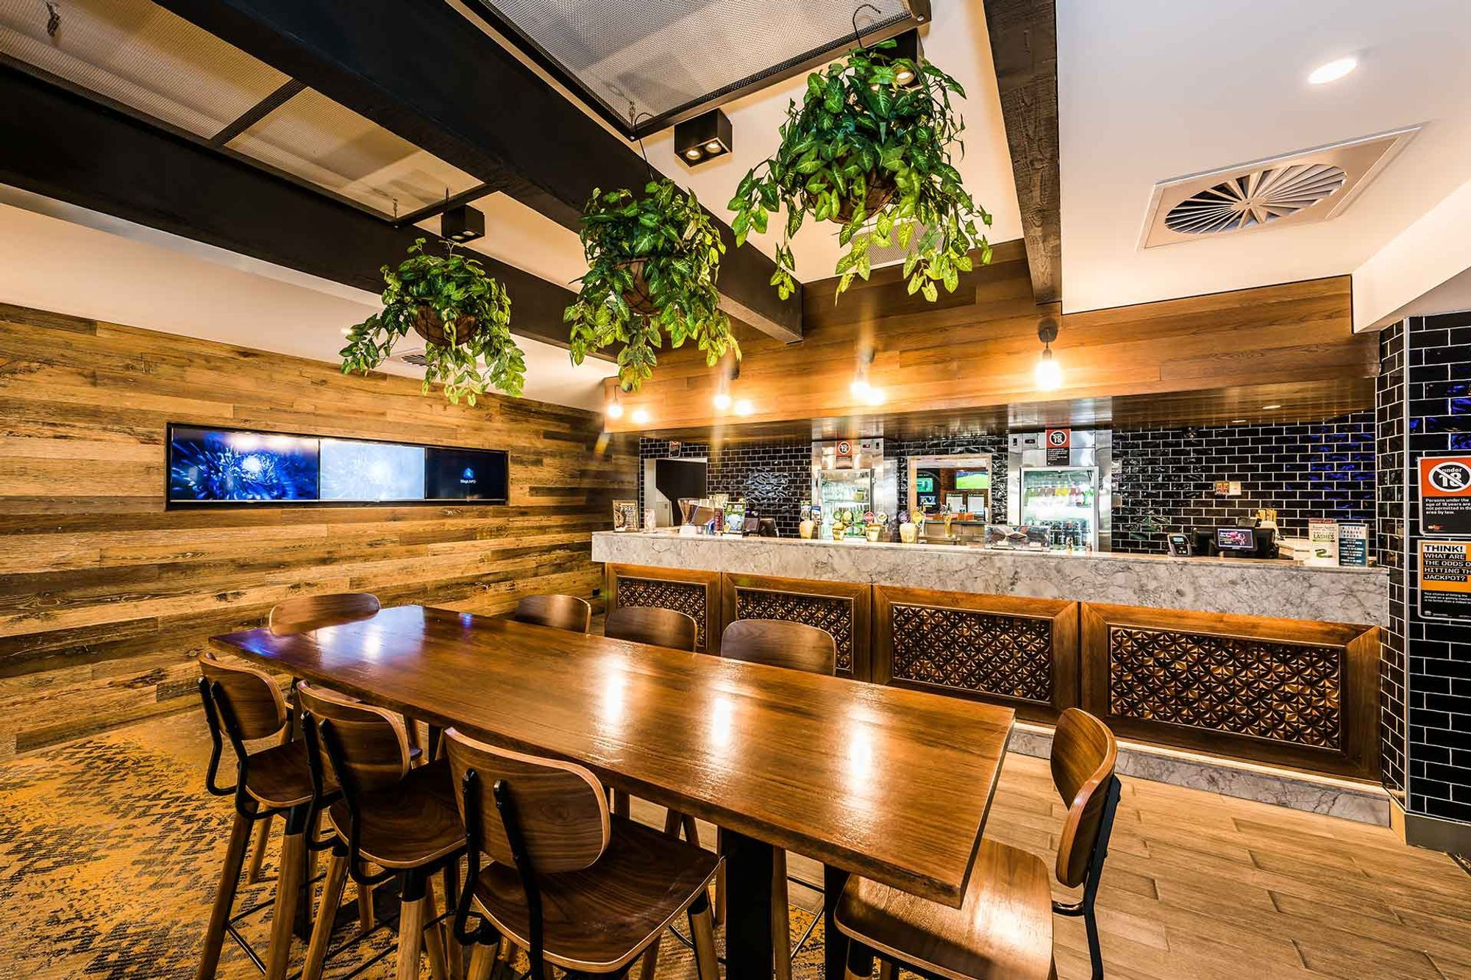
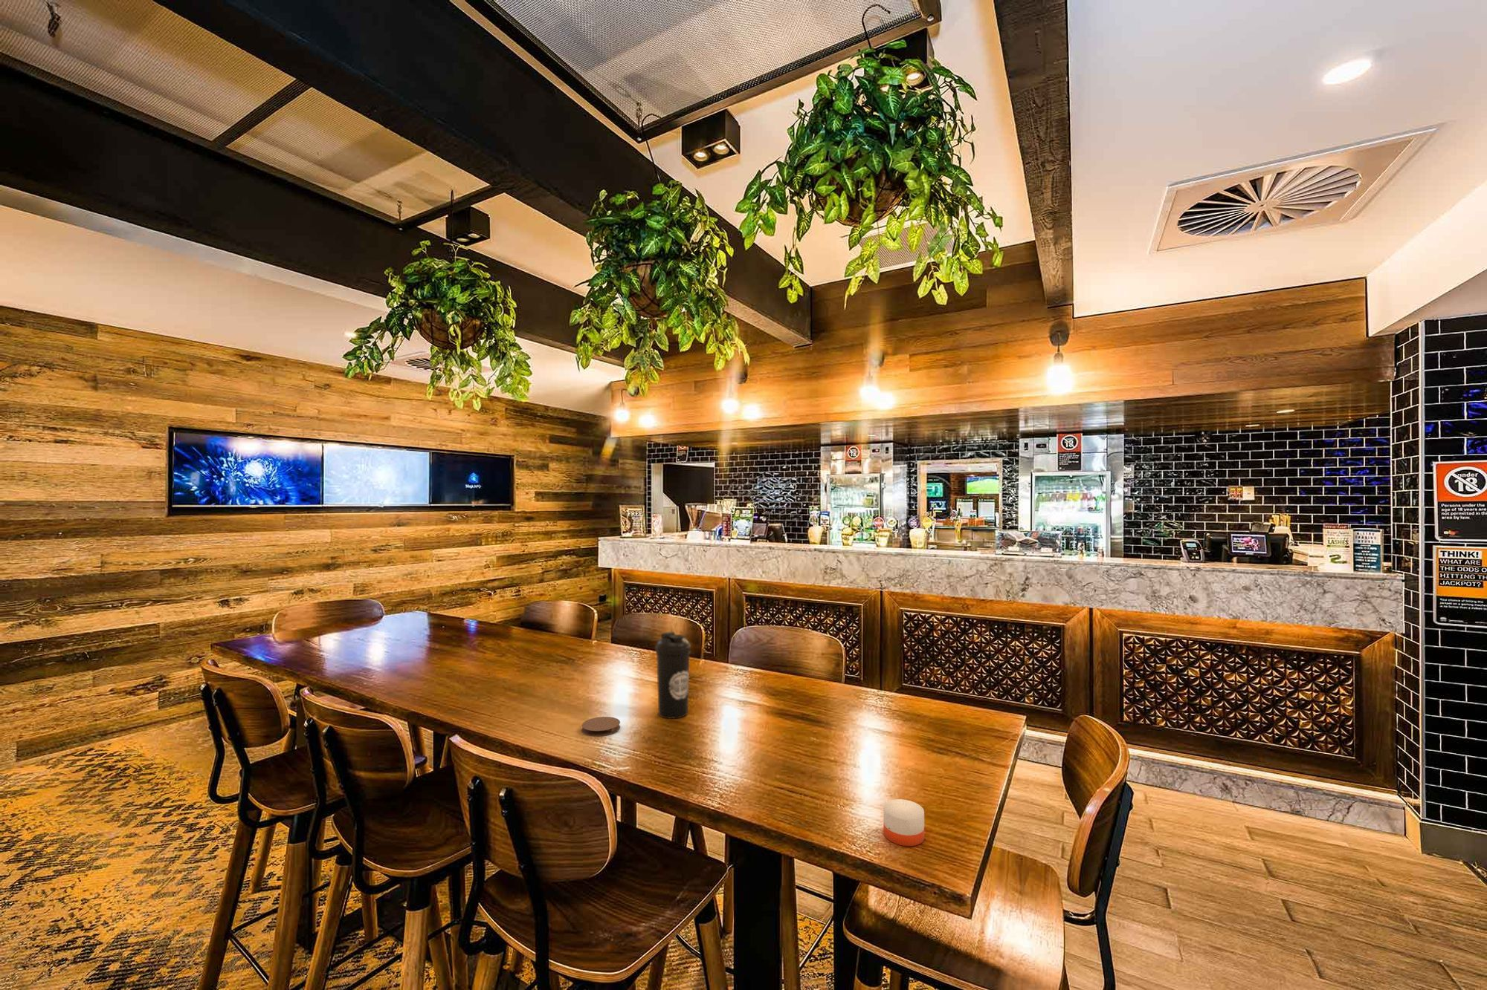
+ candle (903, 808)
+ water bottle (673, 673)
+ coaster (600, 726)
